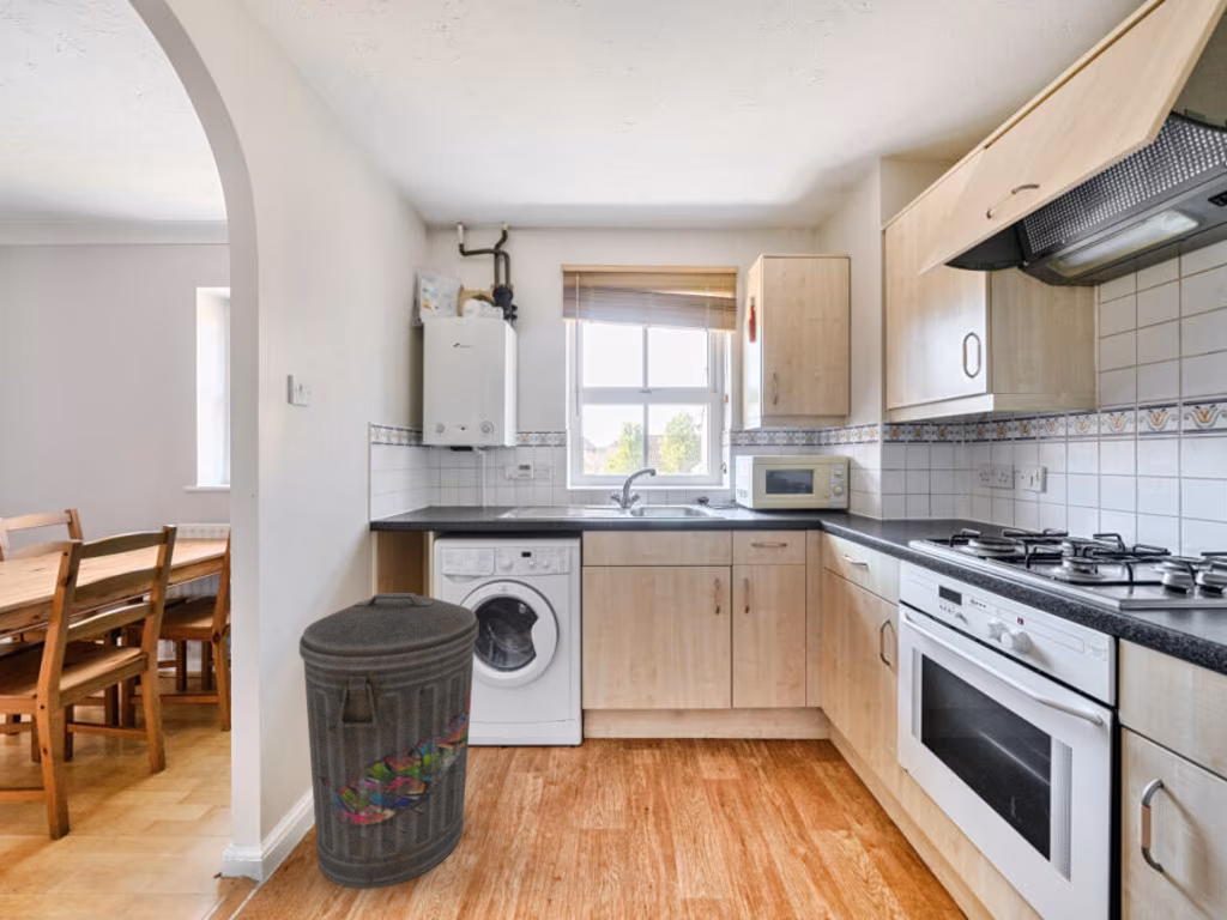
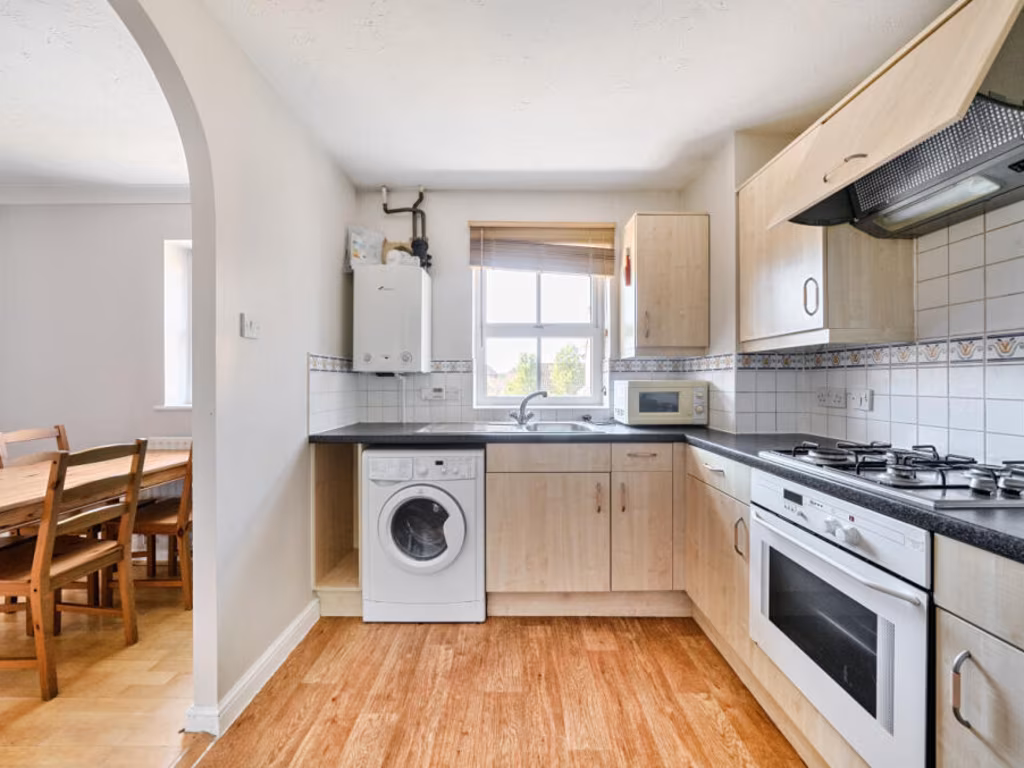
- trash can (393, 715)
